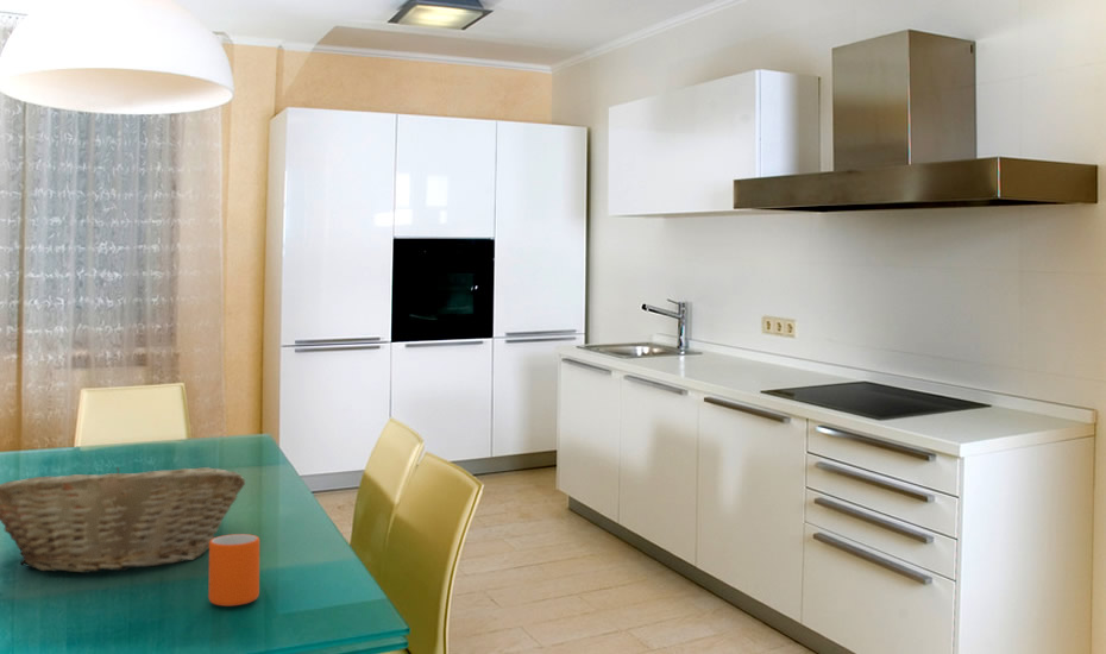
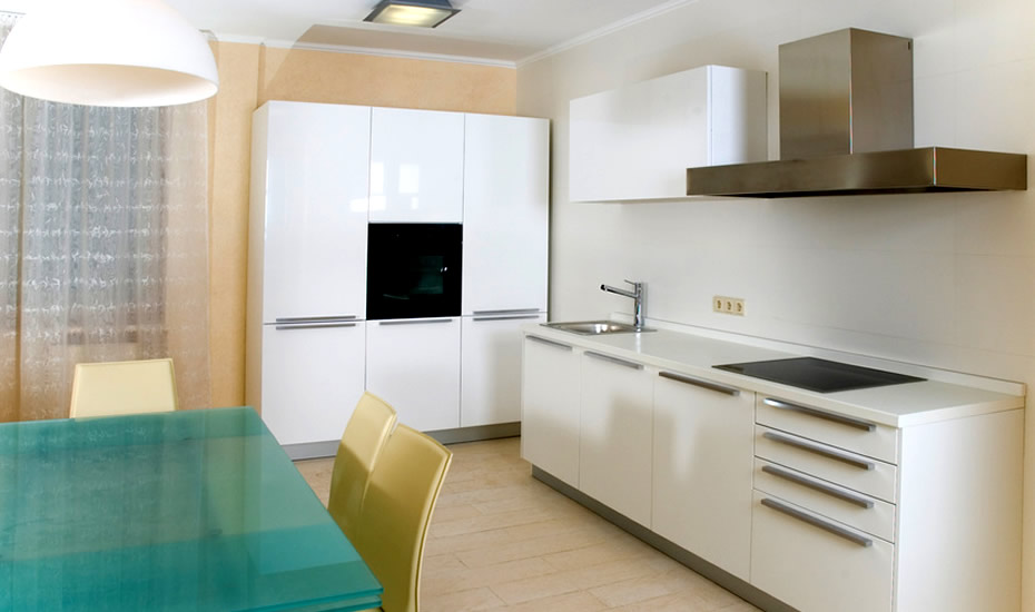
- mug (232, 567)
- fruit basket (119, 508)
